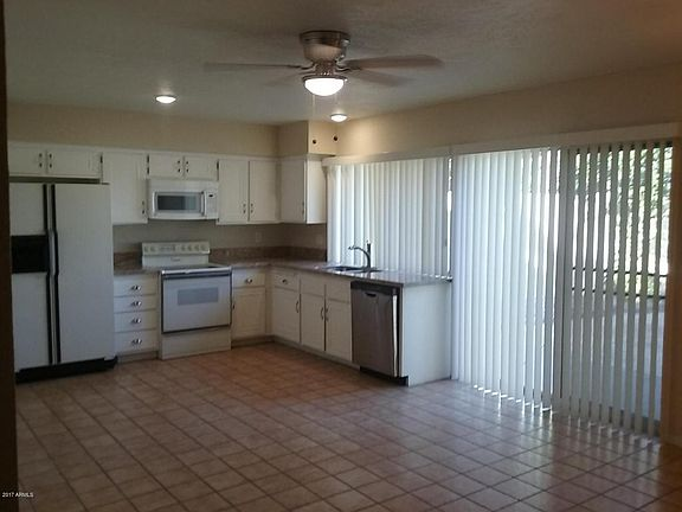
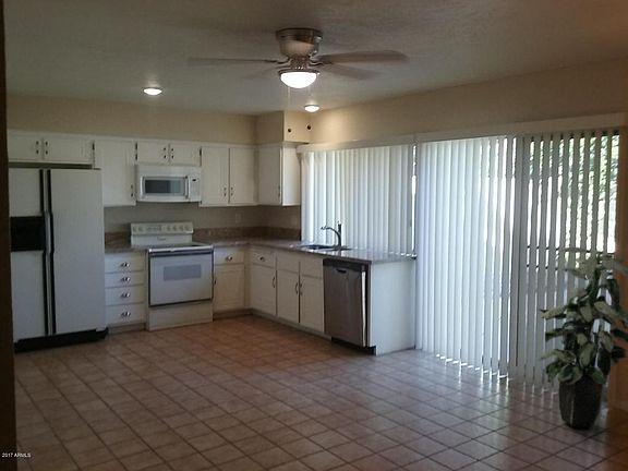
+ indoor plant (582, 335)
